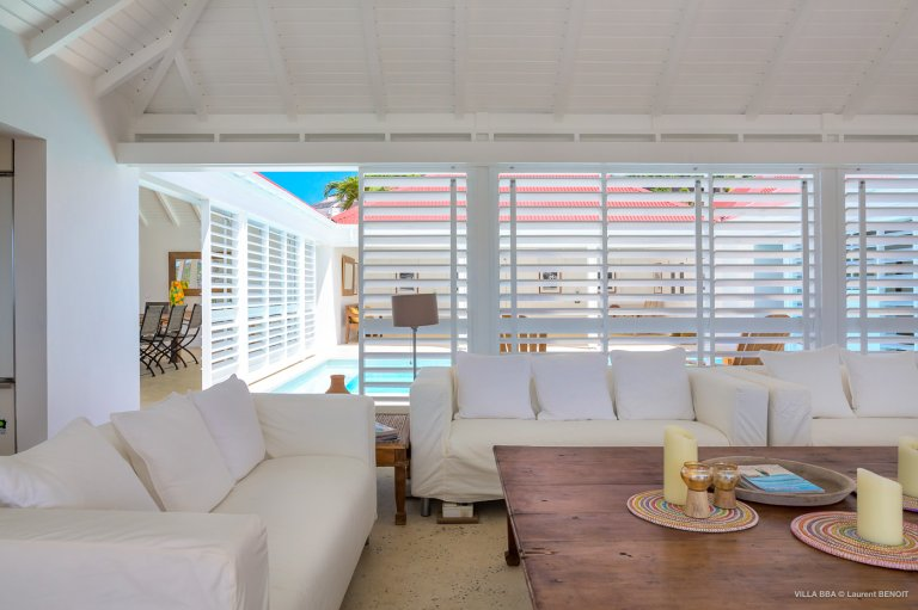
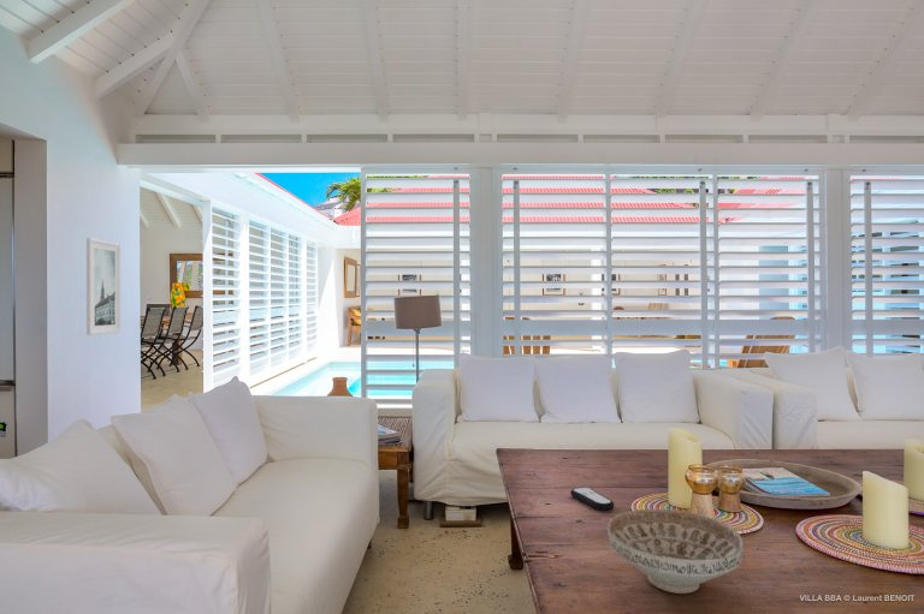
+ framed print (103, 287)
+ decorative bowl (673, 556)
+ remote control (592, 497)
